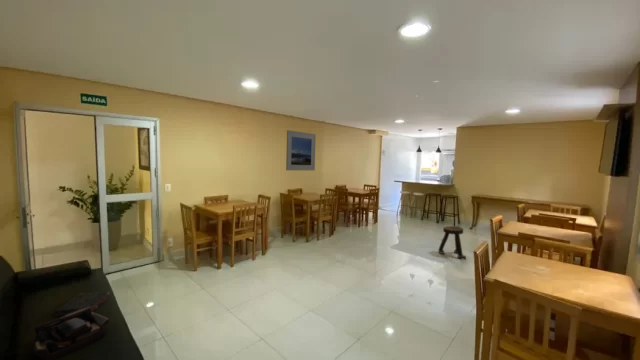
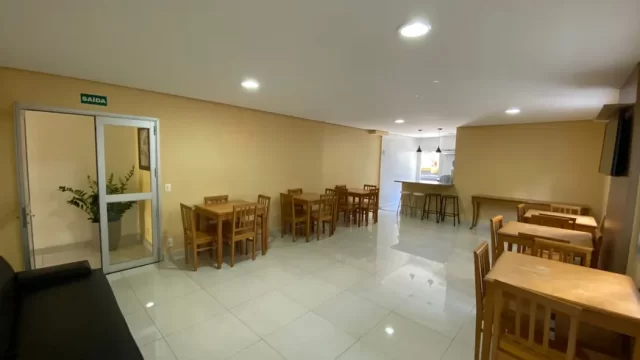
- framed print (301, 151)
- tote bag (72, 332)
- book (84, 302)
- stool (455, 240)
